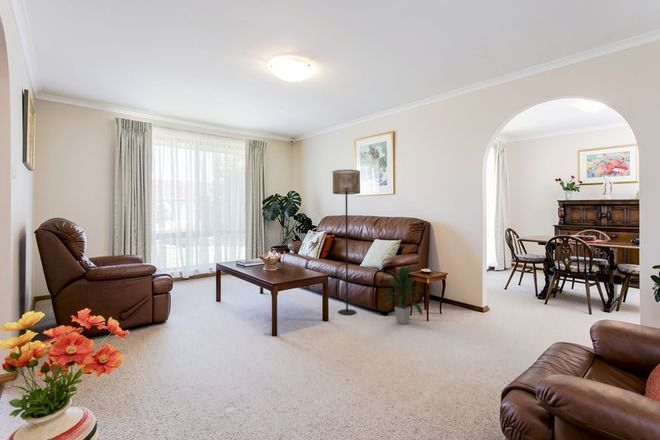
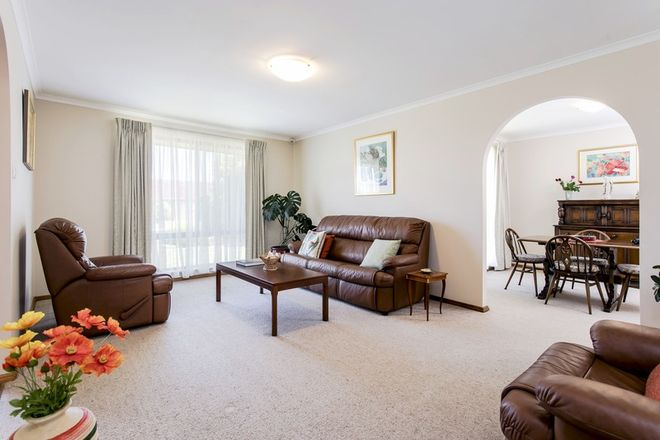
- indoor plant (403, 294)
- floor lamp (346, 242)
